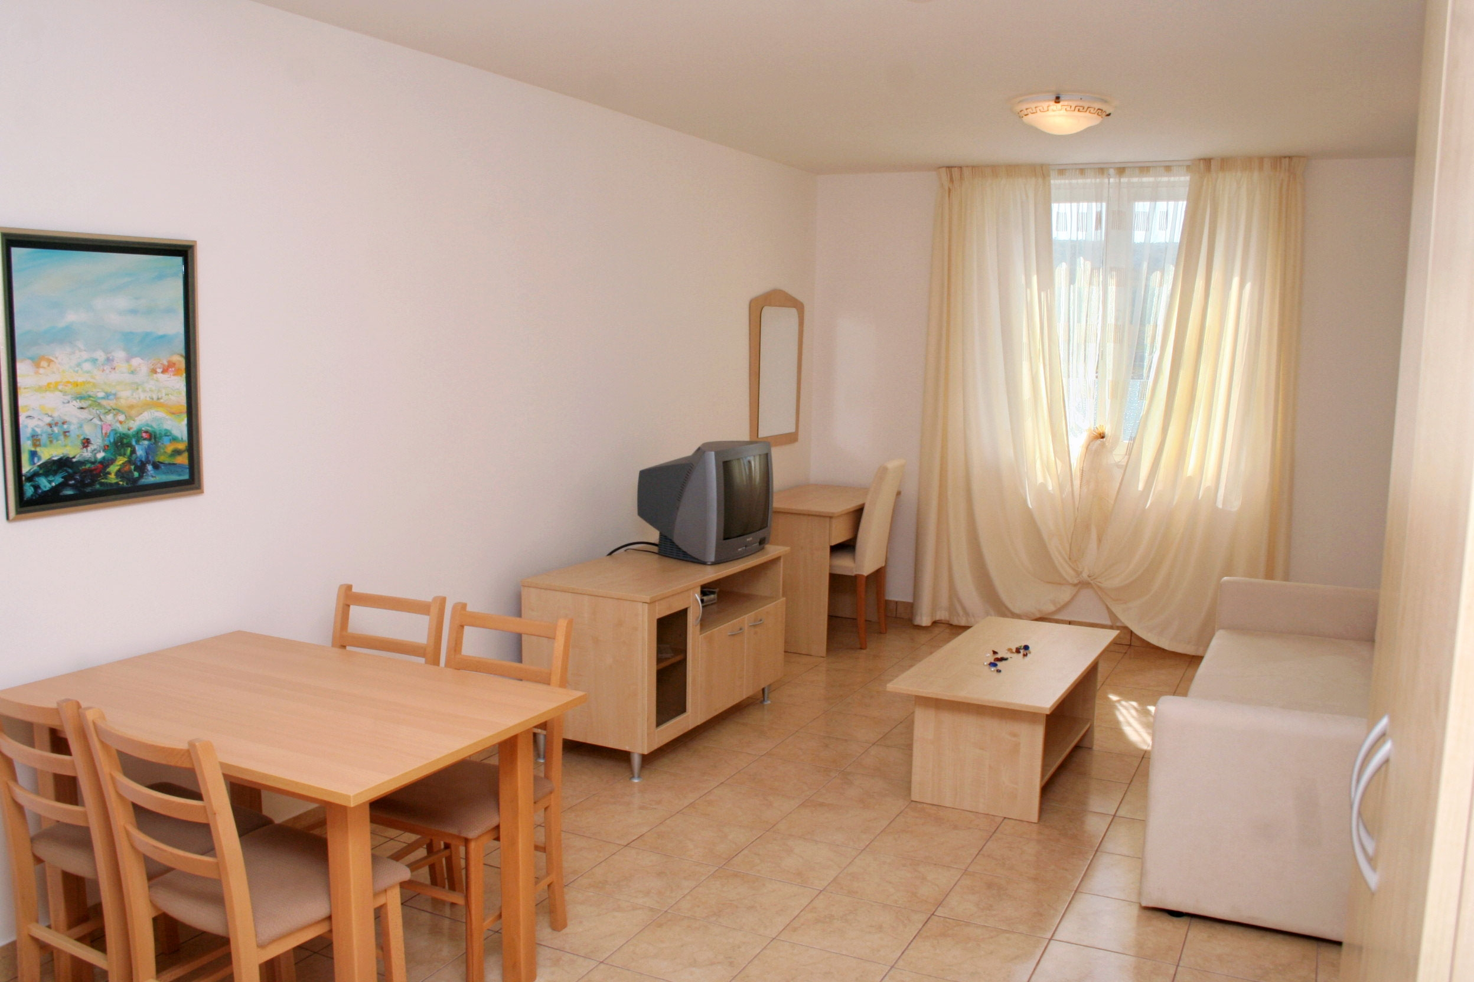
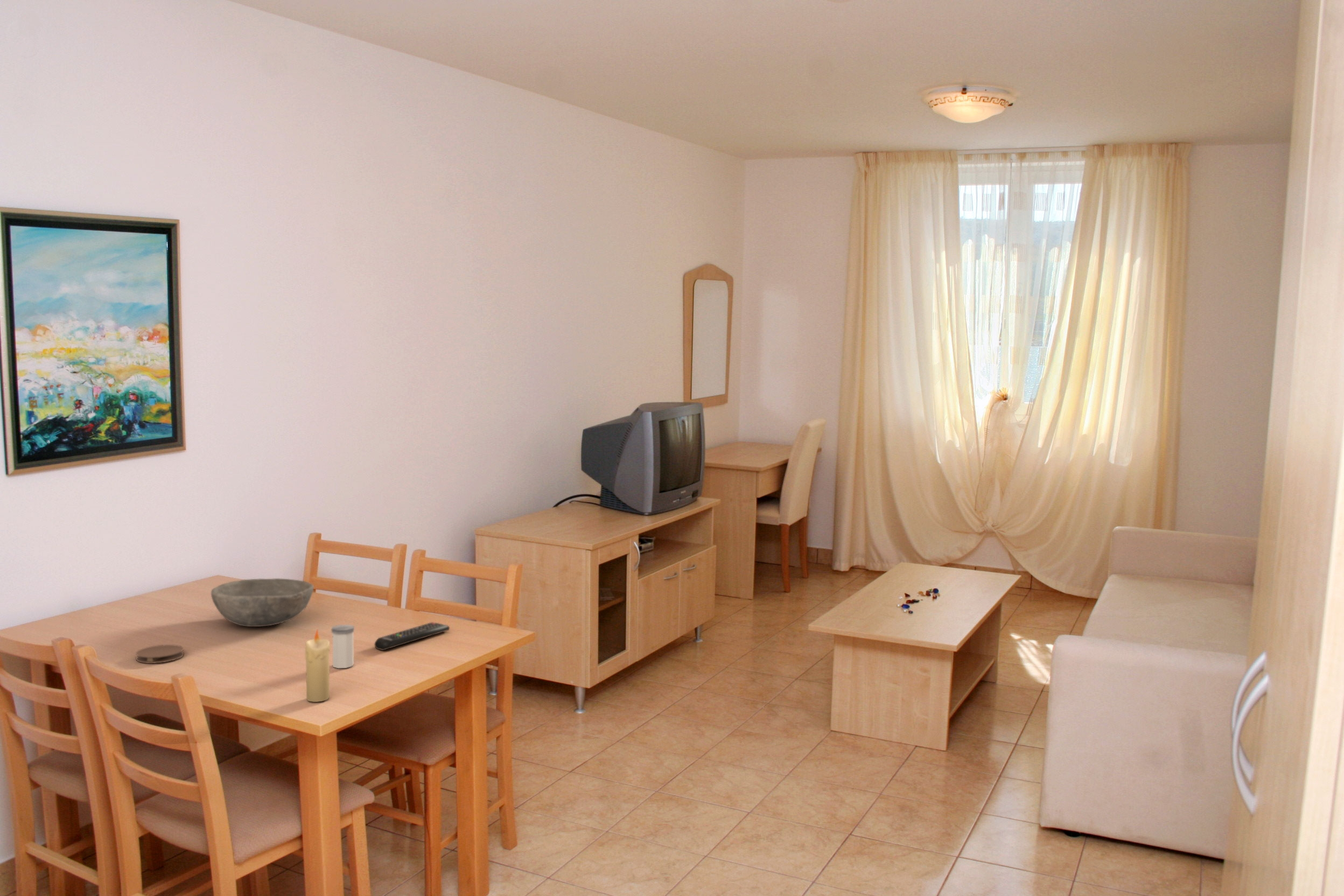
+ salt shaker (343, 646)
+ bowl (262, 604)
+ remote control (413, 635)
+ candle (318, 663)
+ coaster (160, 654)
